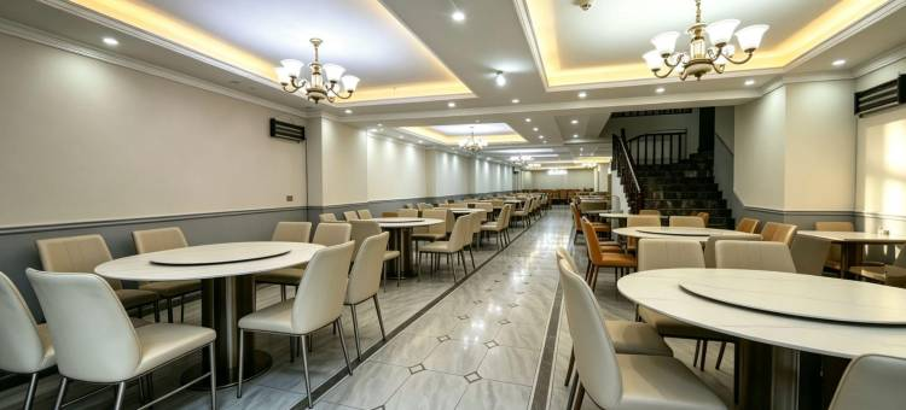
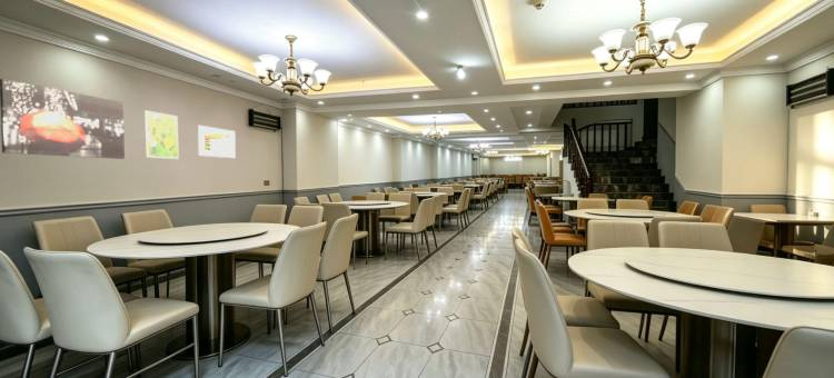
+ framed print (161, 136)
+ wall art (70, 123)
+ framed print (217, 142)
